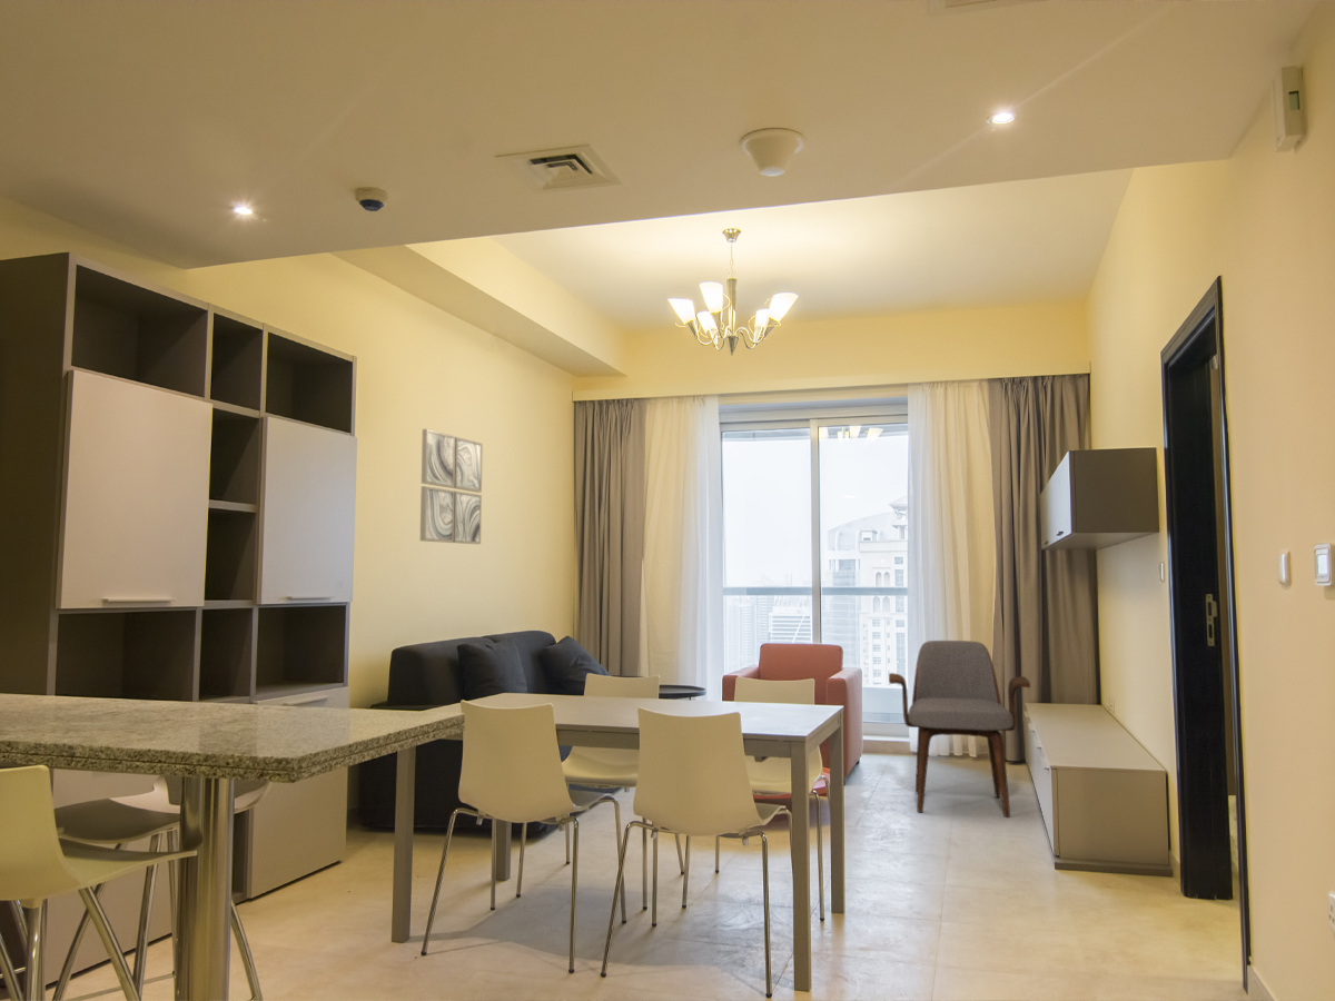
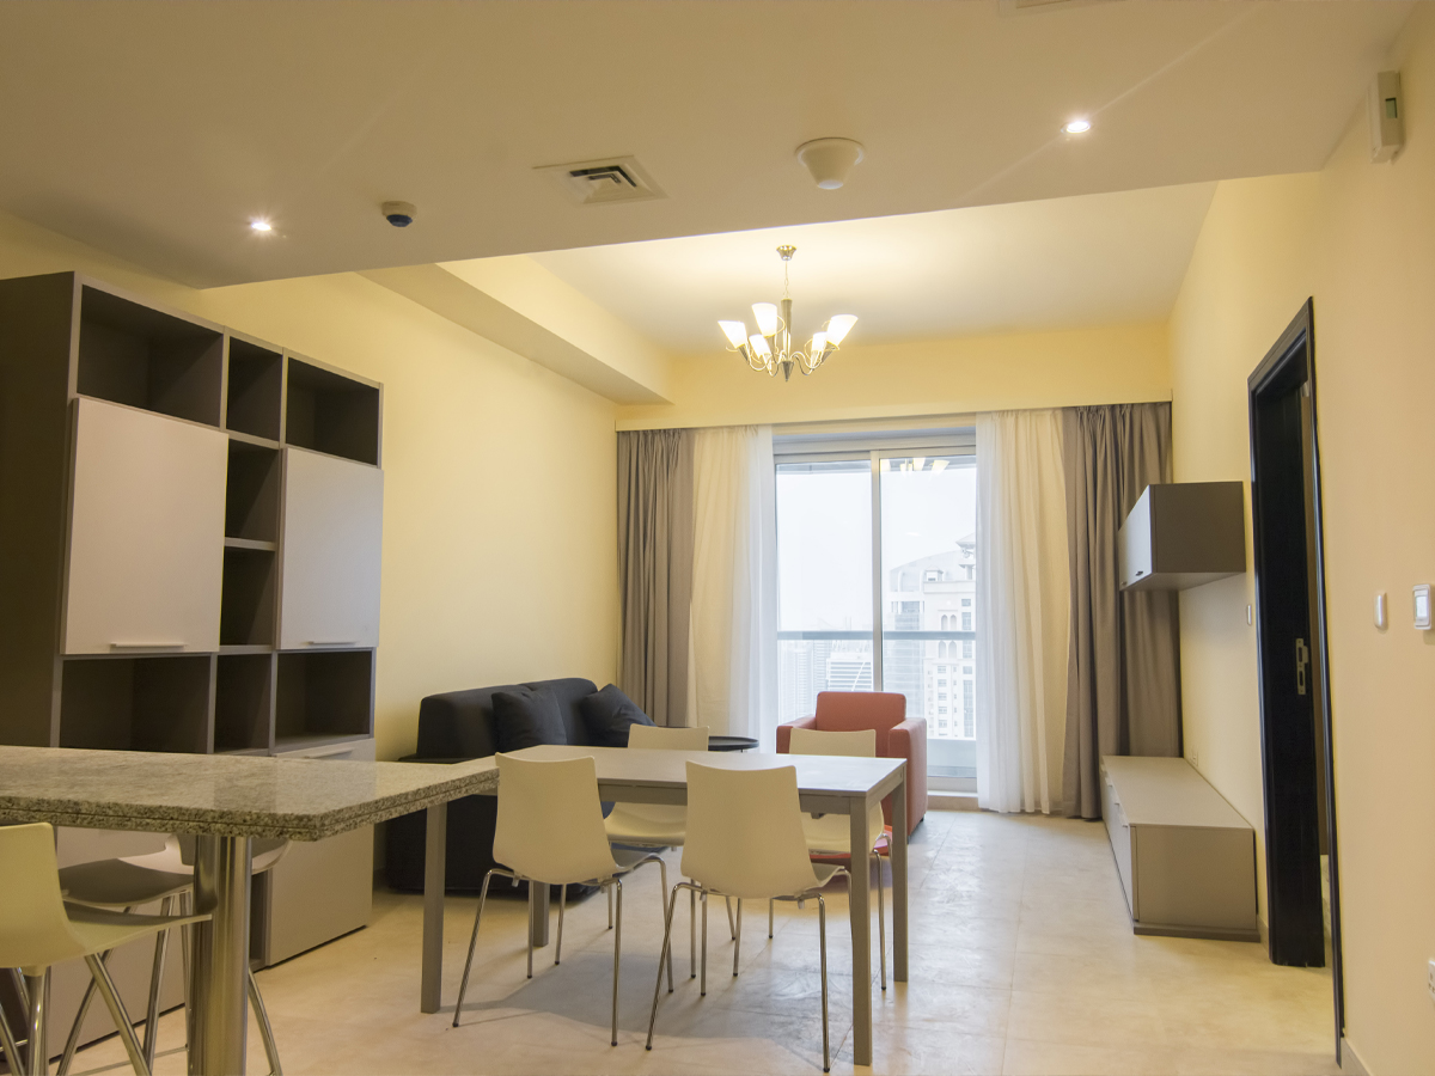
- wall art (453, 490)
- armchair (958, 722)
